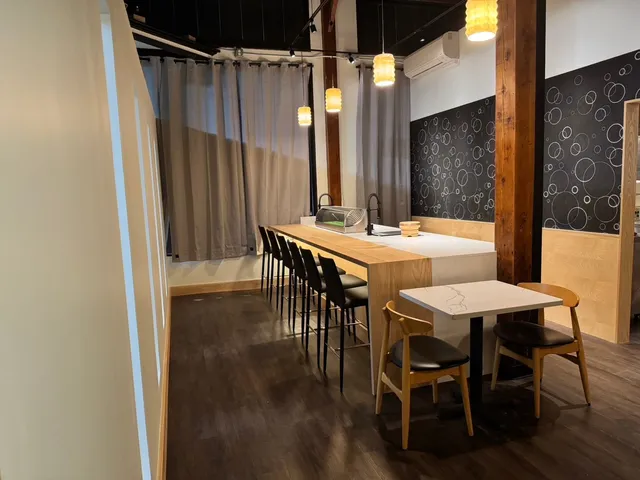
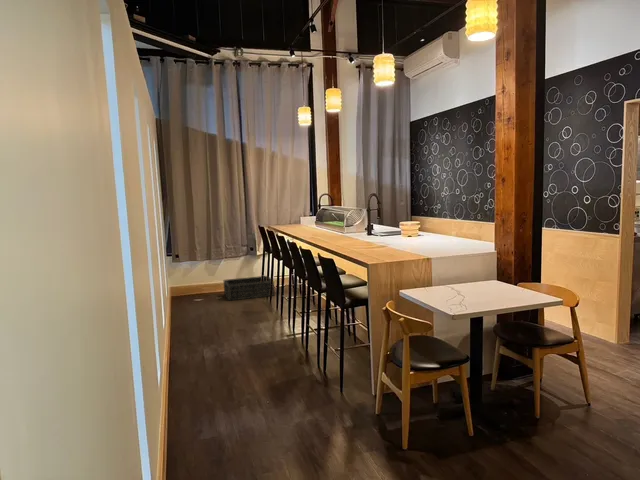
+ basket (248, 287)
